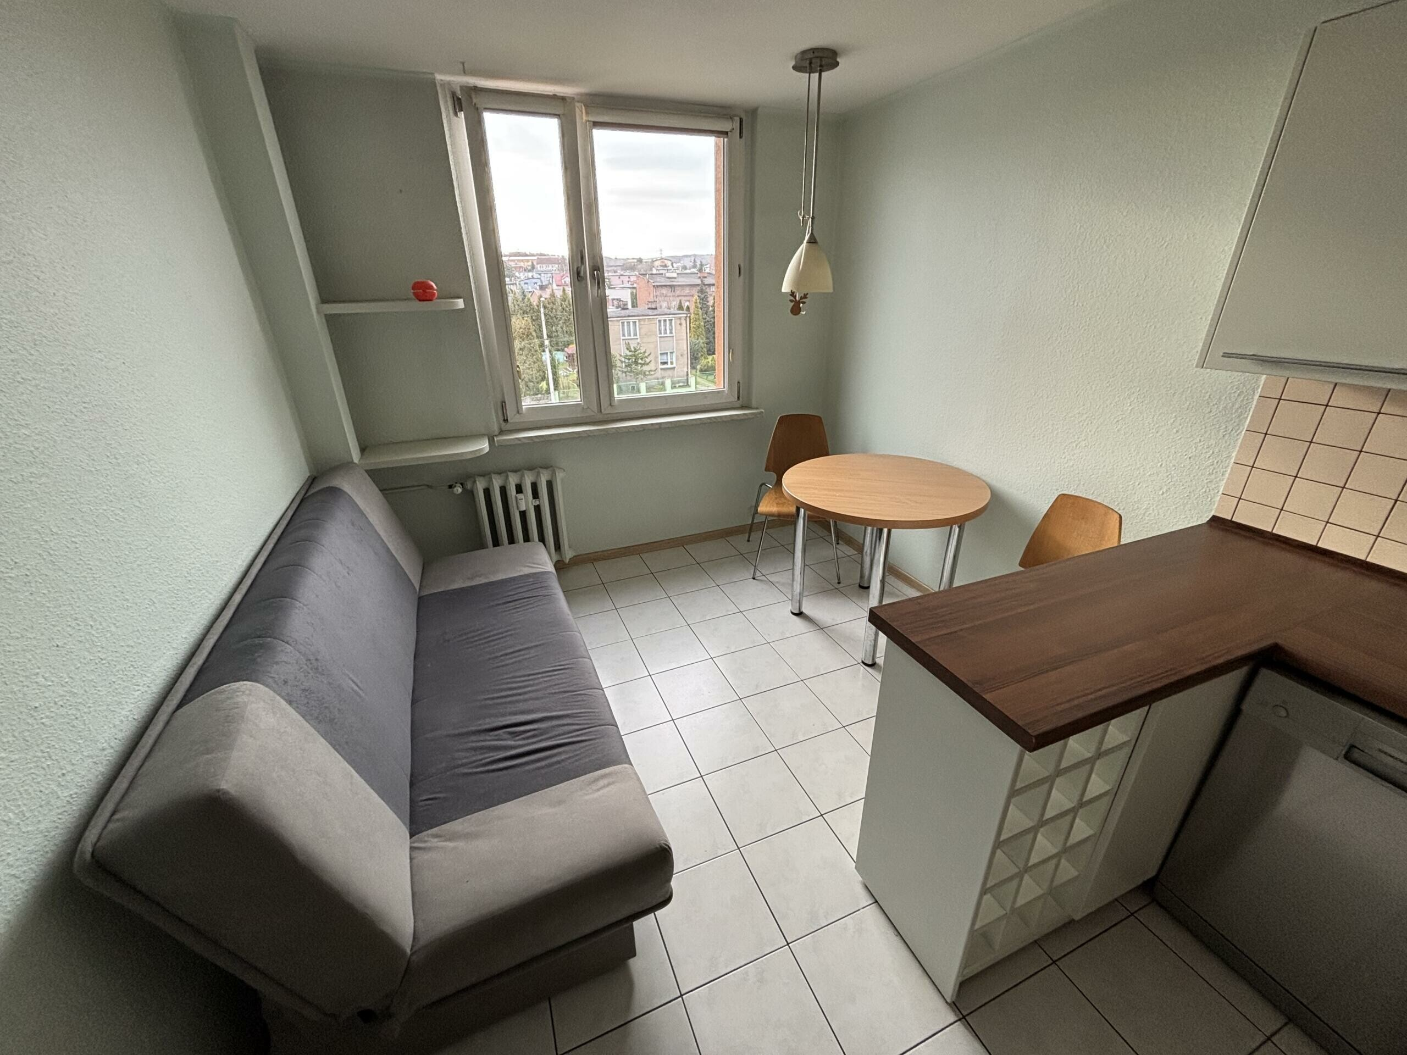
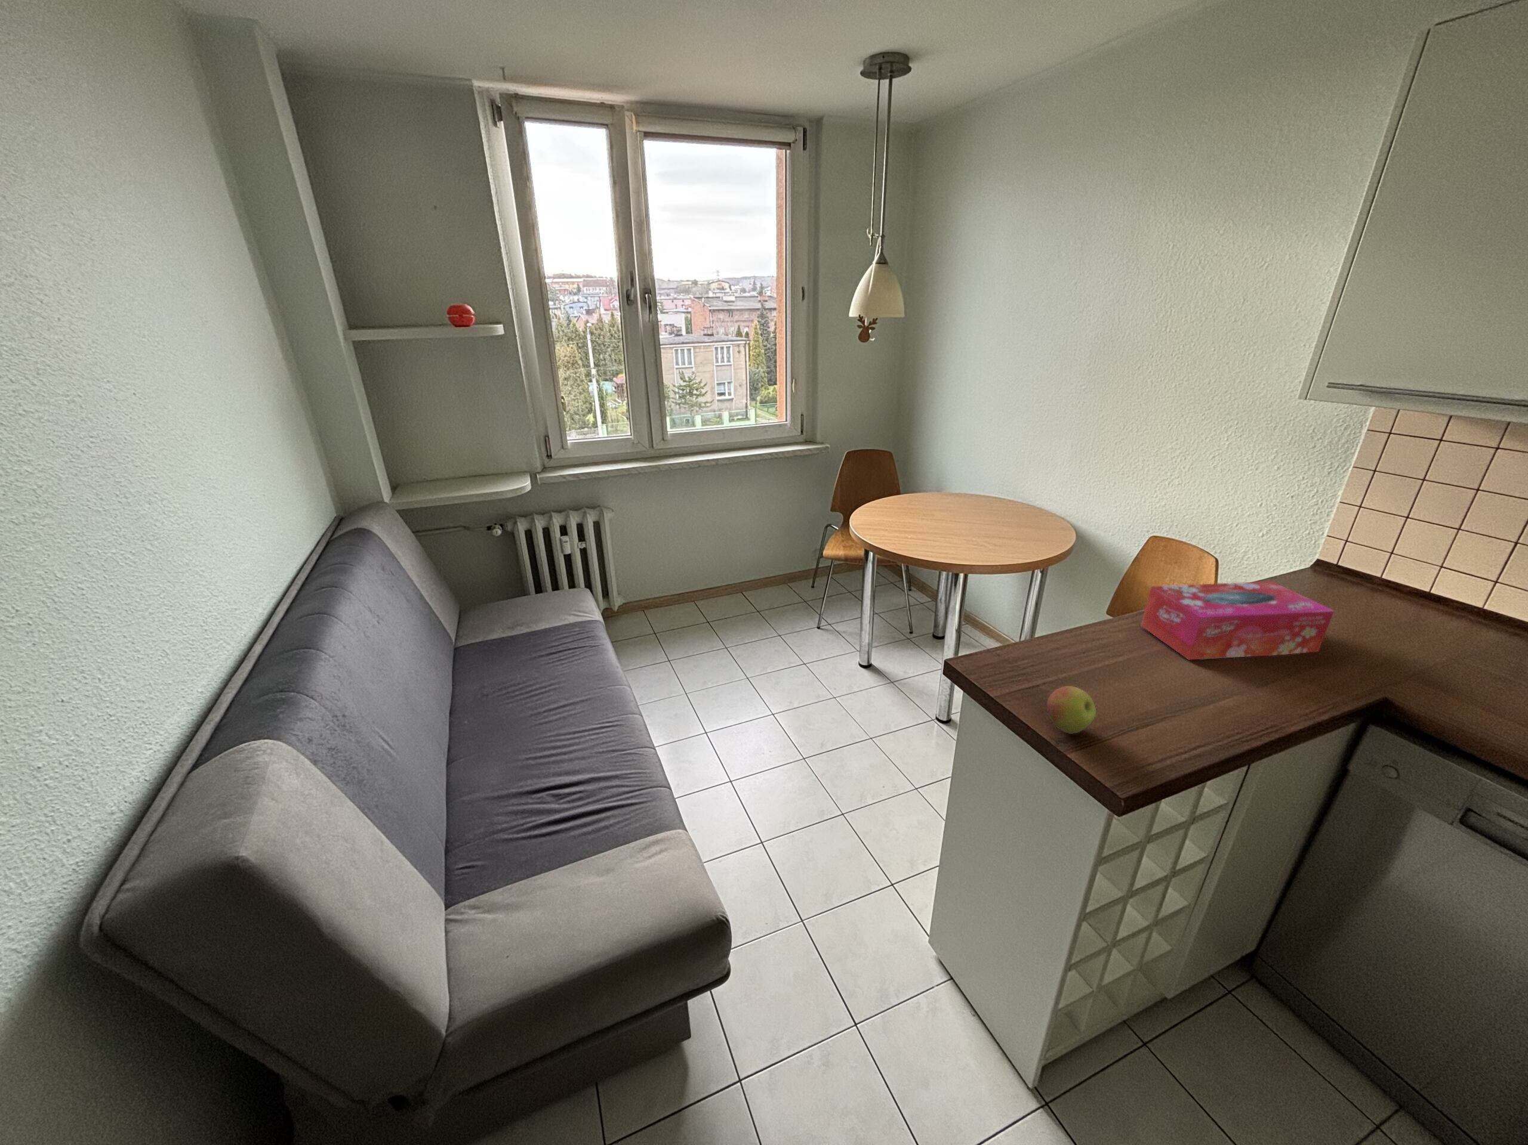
+ apple (1071, 710)
+ tissue box (1232, 618)
